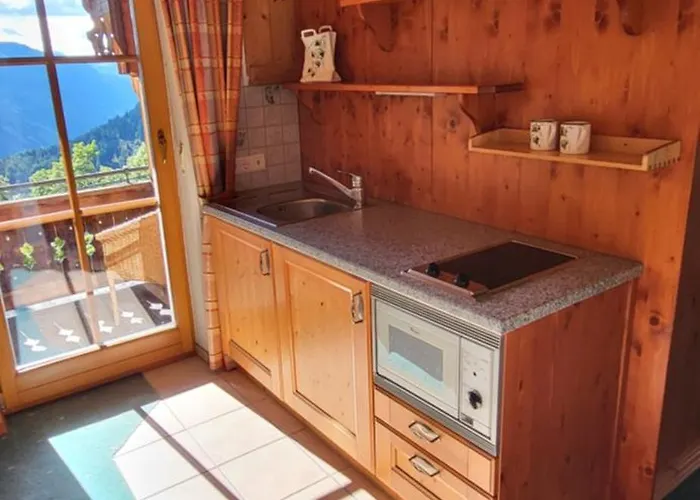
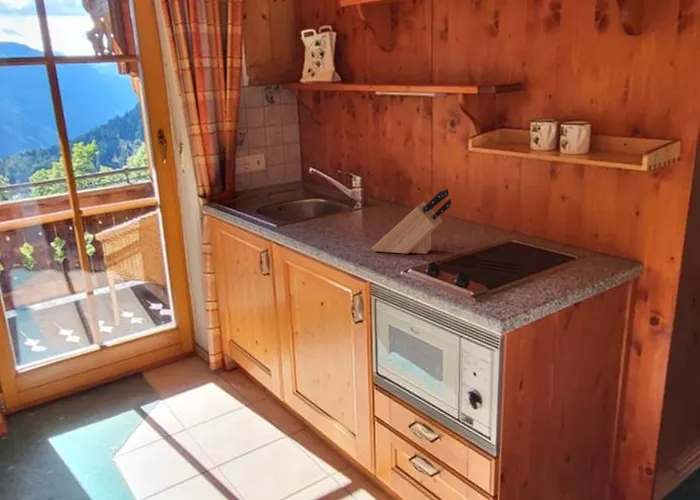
+ knife block (412, 219)
